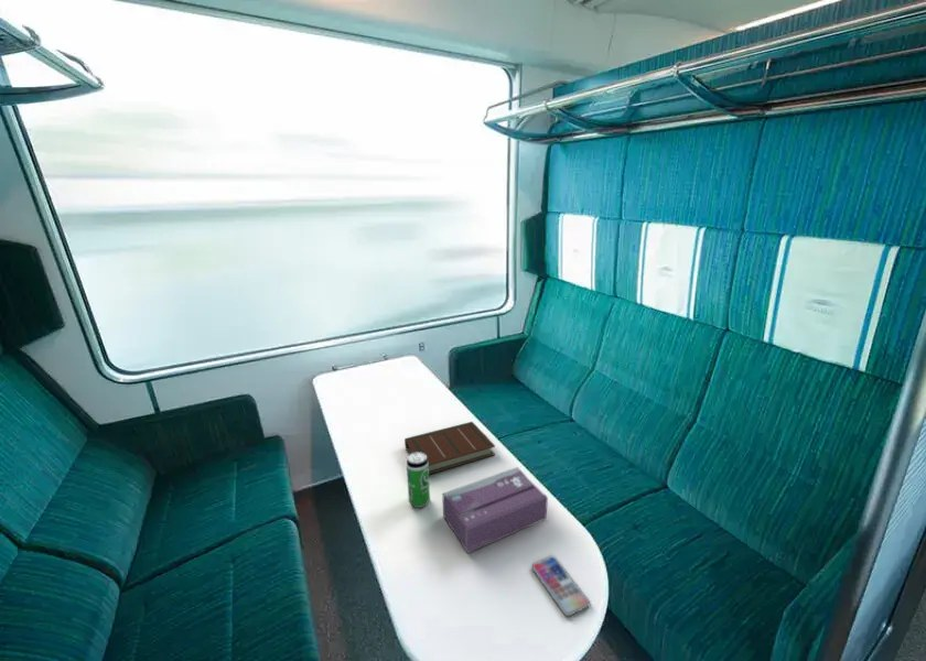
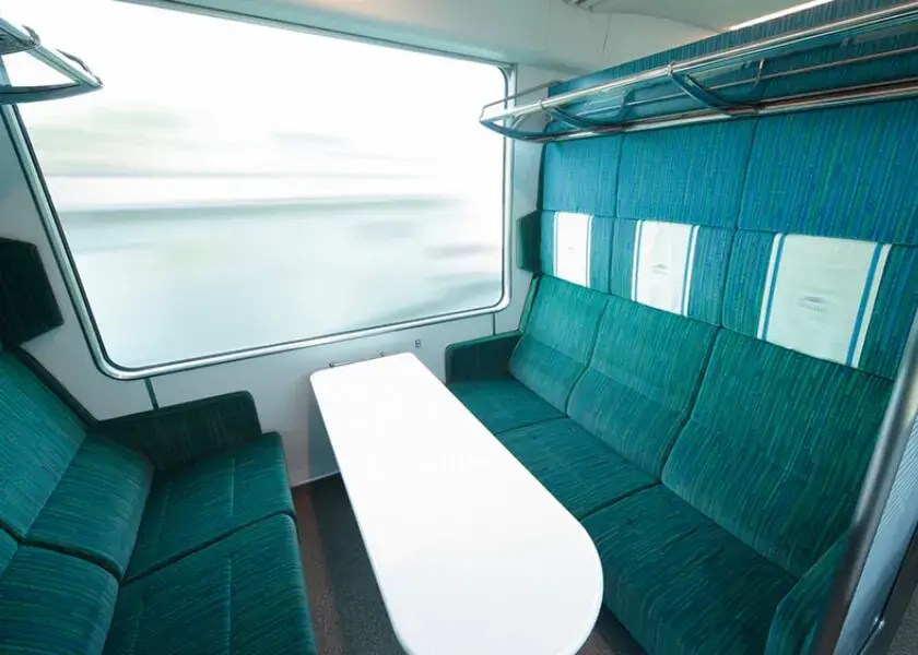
- beverage can (418, 479)
- smartphone (559, 584)
- tissue box (494, 506)
- book (449, 446)
